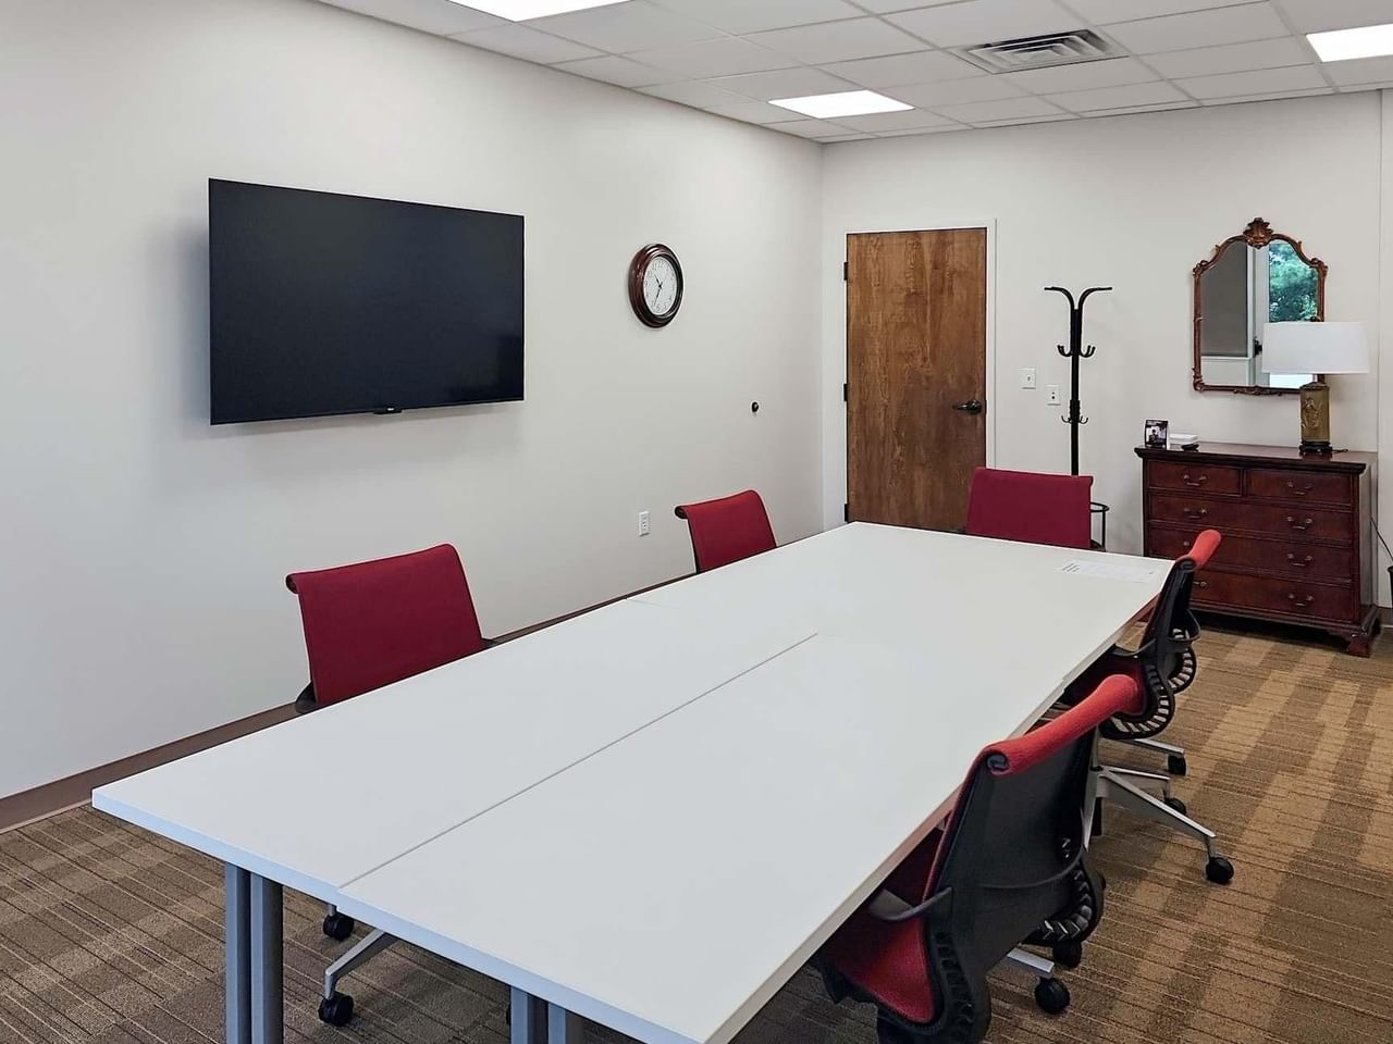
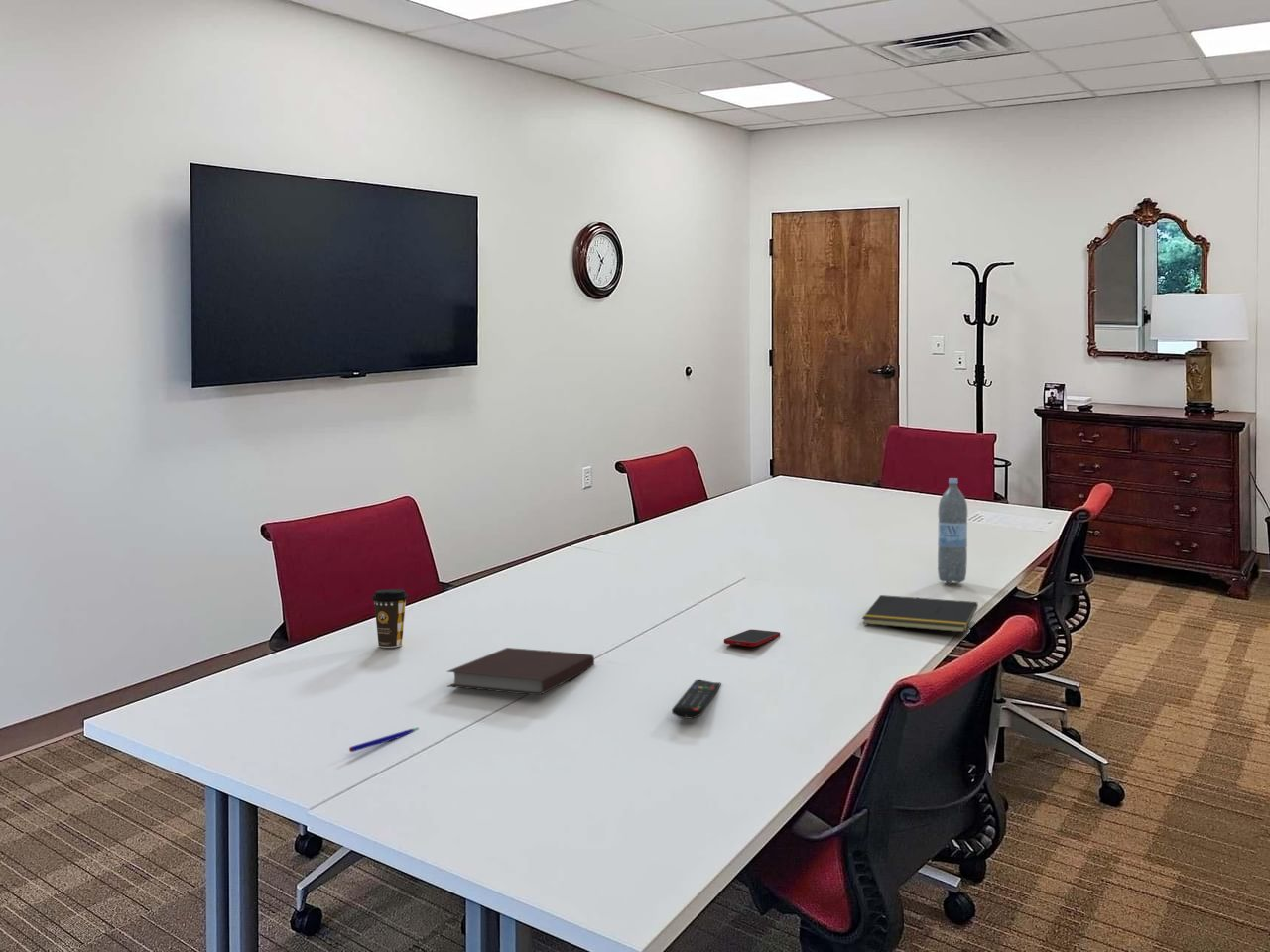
+ remote control (698, 698)
+ notepad (920, 612)
+ water bottle (952, 531)
+ pen (385, 739)
+ notebook (523, 669)
+ cell phone (752, 638)
+ coffee cup (390, 618)
